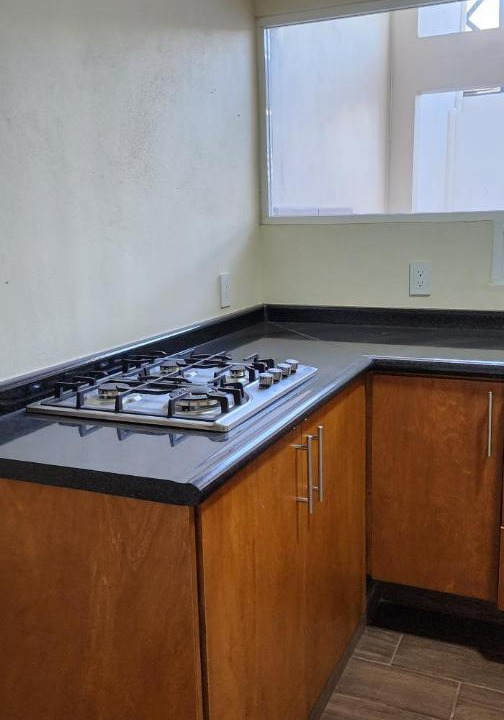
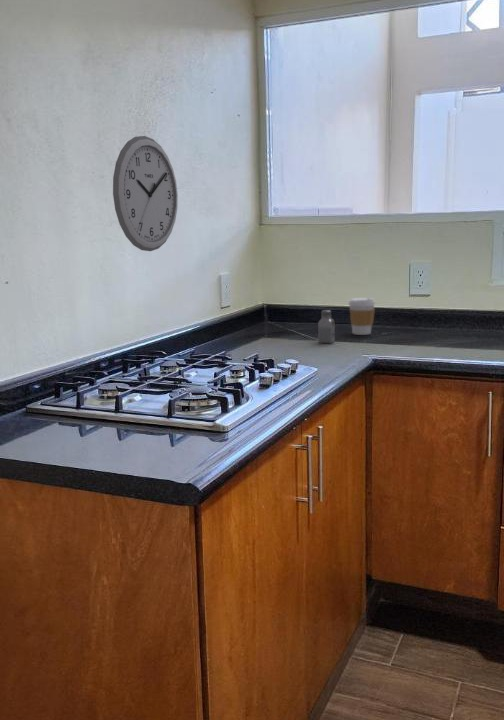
+ saltshaker (326, 326)
+ wall clock (149, 194)
+ coffee cup (361, 315)
